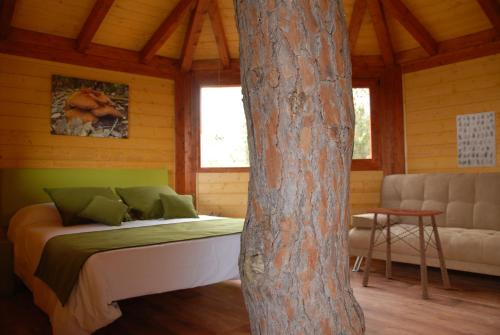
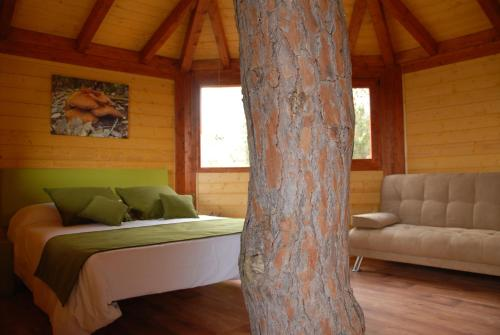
- wall art (476, 140)
- side table (408, 244)
